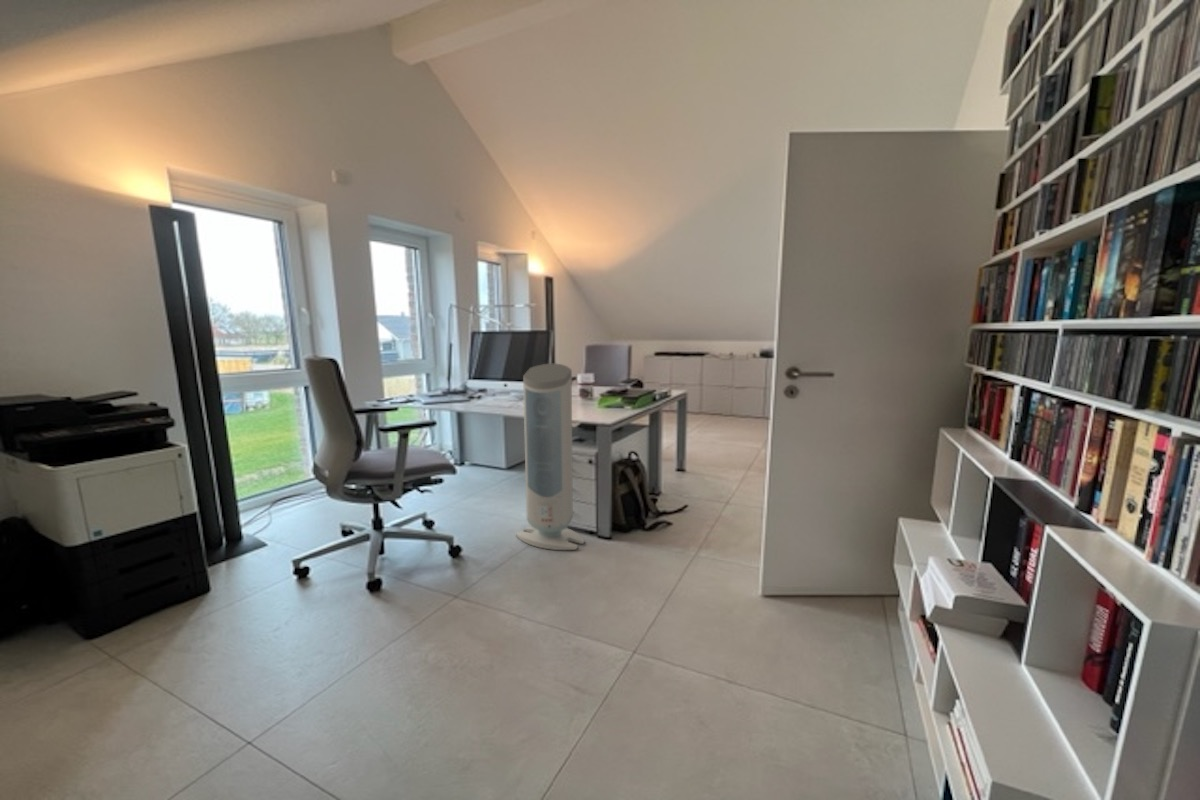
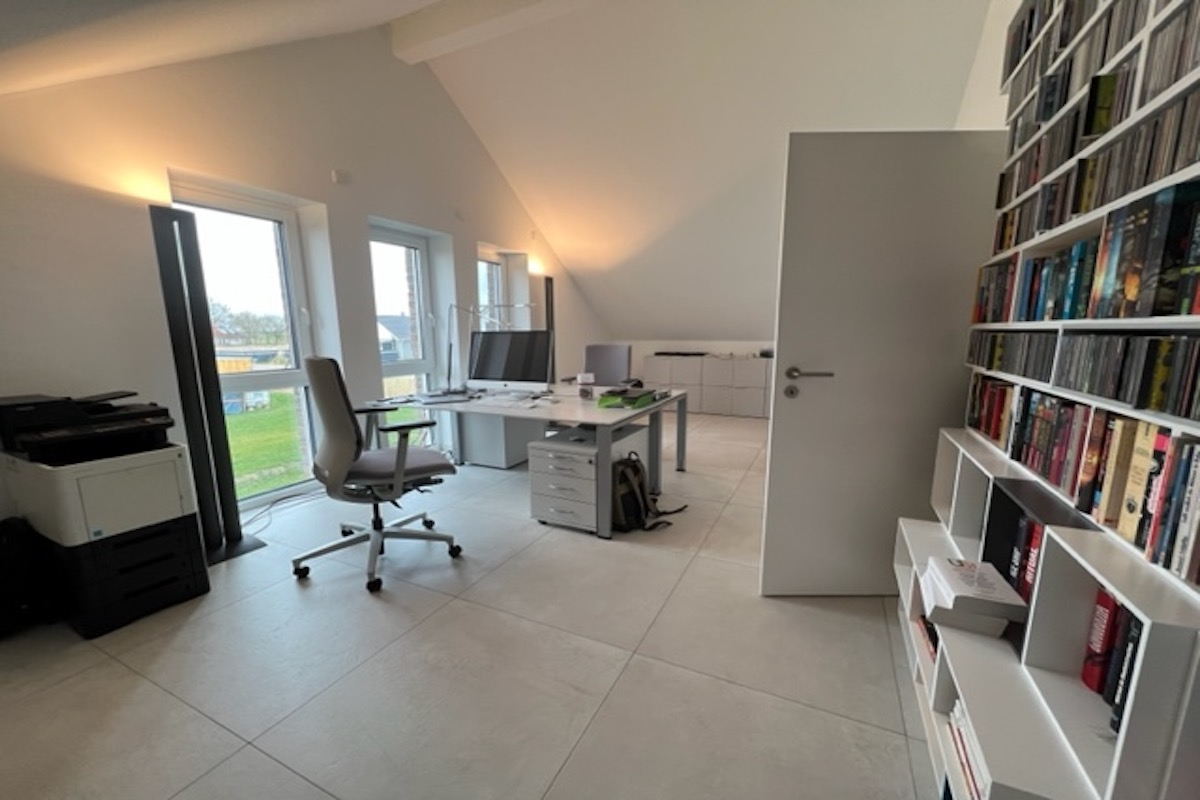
- air purifier (548, 453)
